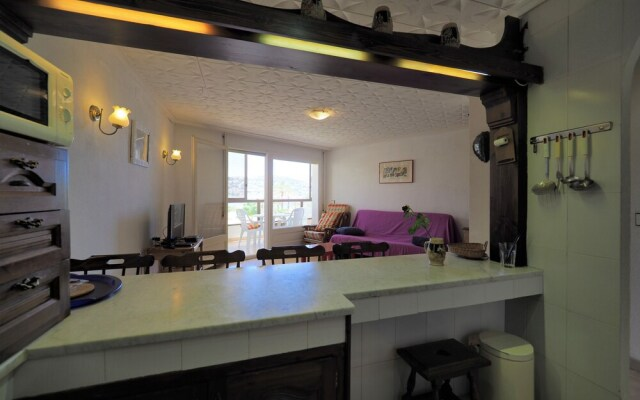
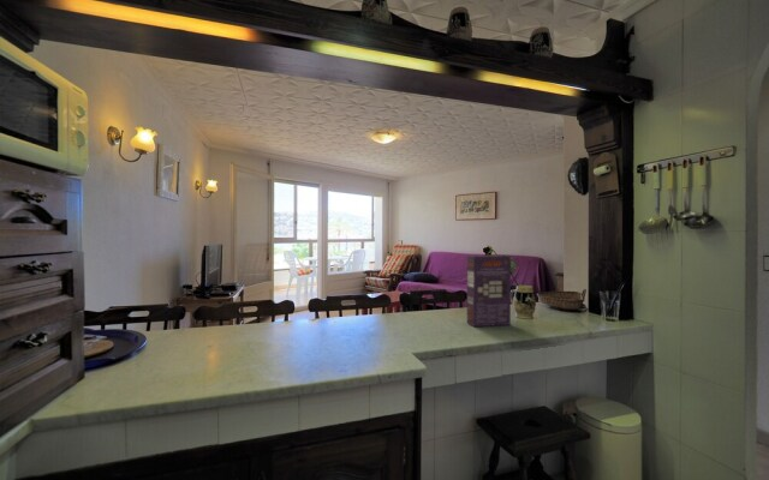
+ cereal box (488, 289)
